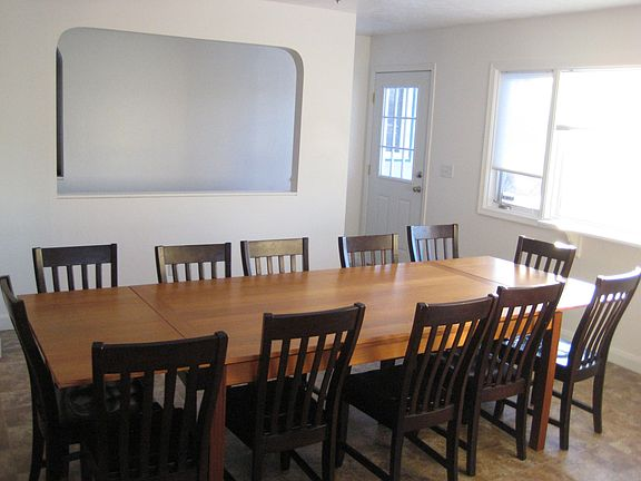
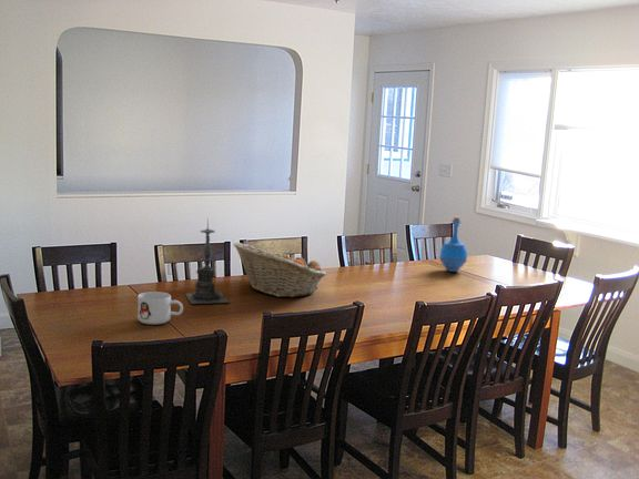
+ mug (160, 308)
+ bottle (454, 244)
+ candle holder (207, 258)
+ fruit basket (278, 266)
